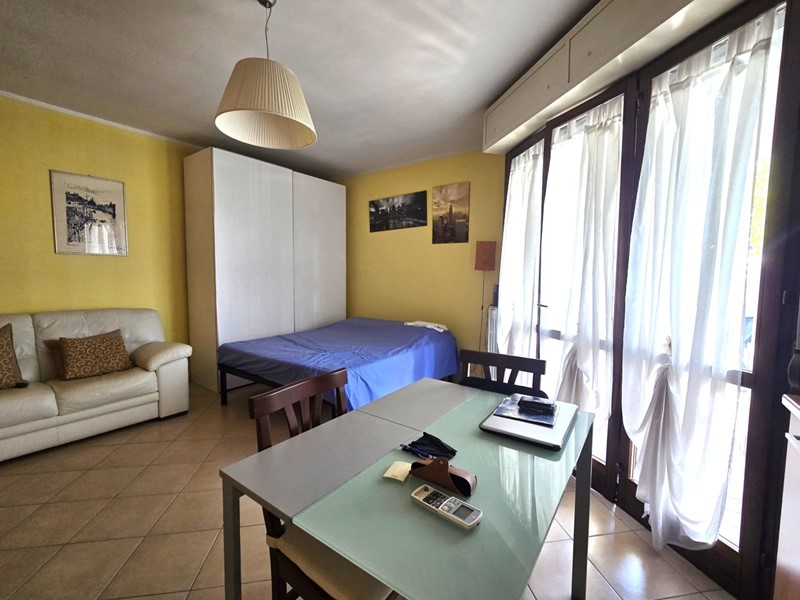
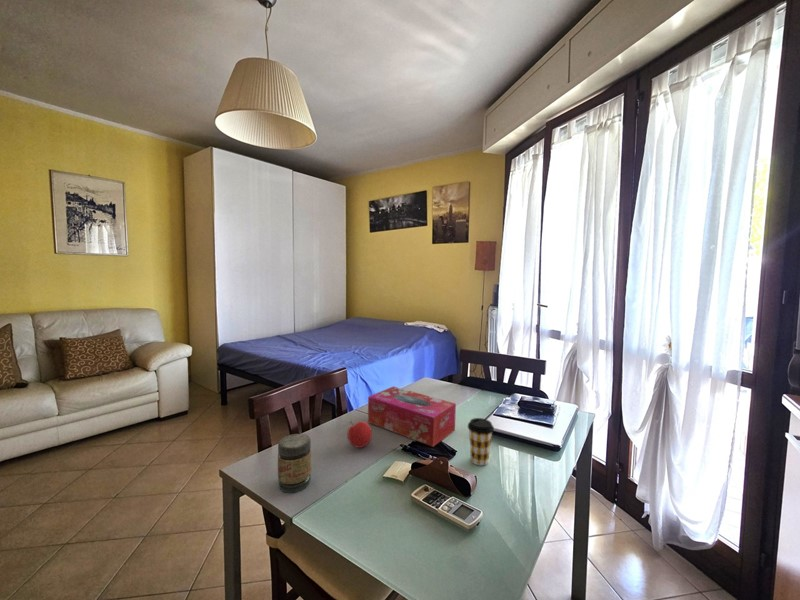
+ coffee cup (480, 441)
+ fruit (359, 434)
+ tissue box (410, 413)
+ jar (294, 461)
